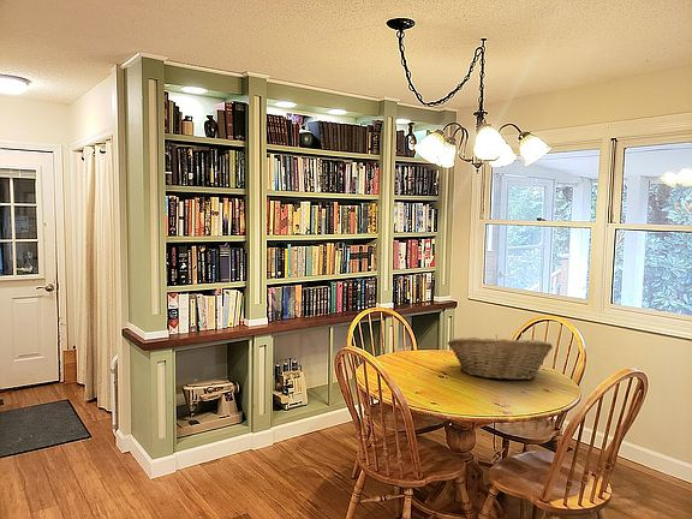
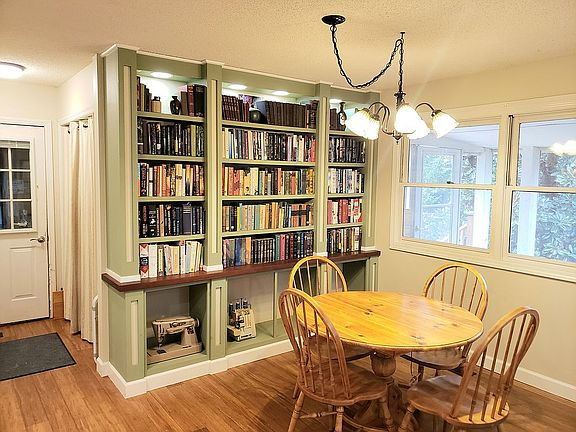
- fruit basket (499, 352)
